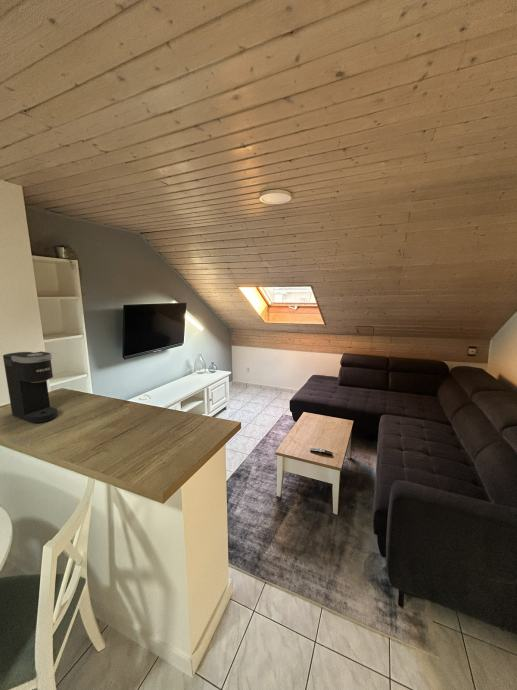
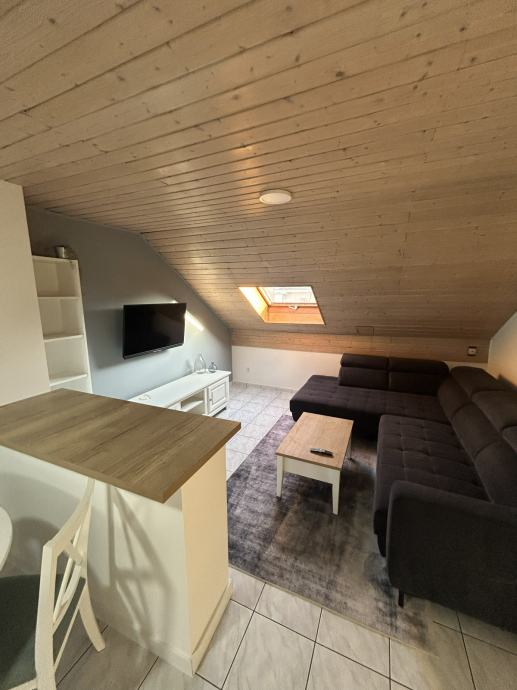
- coffee maker (31, 384)
